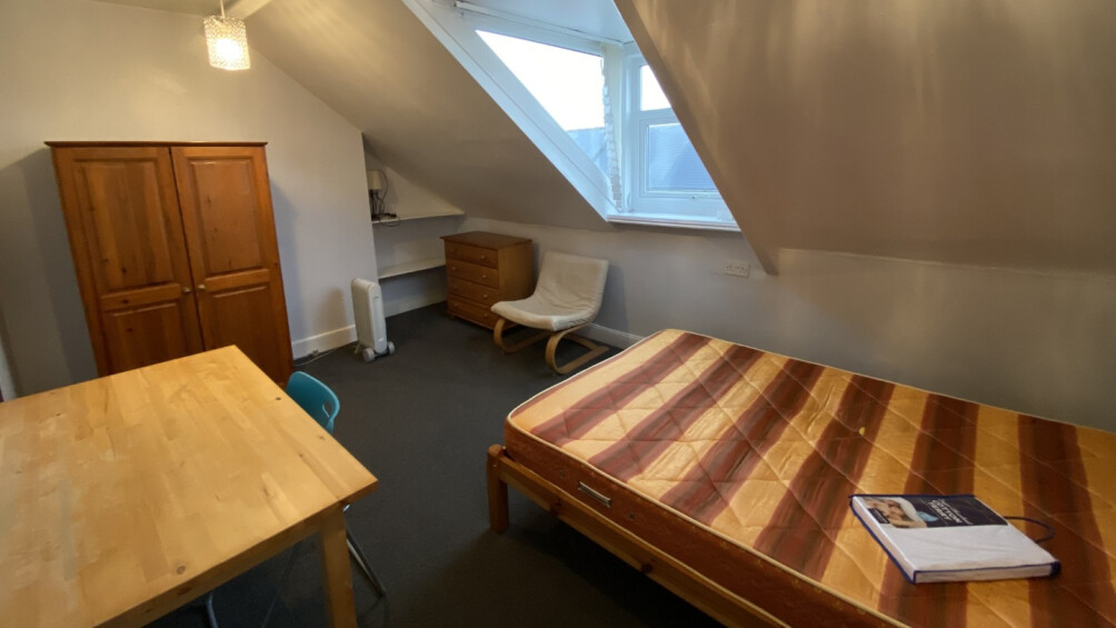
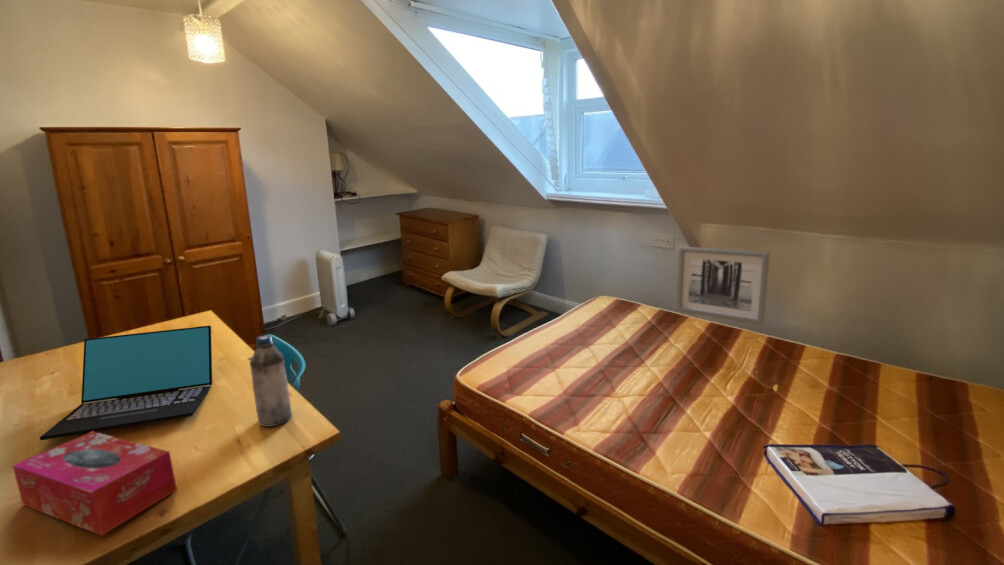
+ water bottle (269, 379)
+ tissue box (96, 477)
+ laptop (136, 375)
+ wall art (719, 283)
